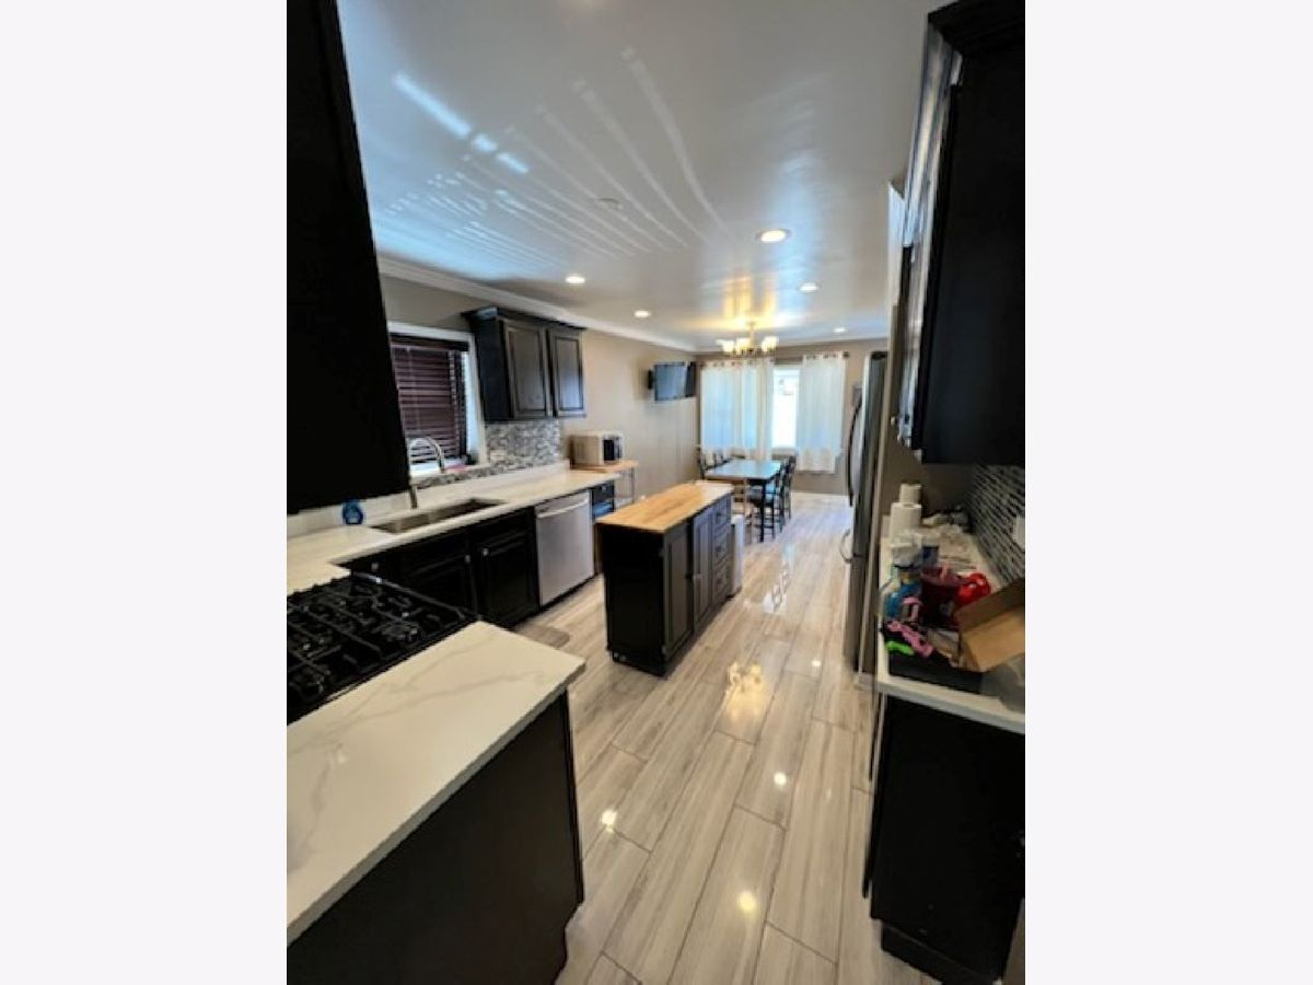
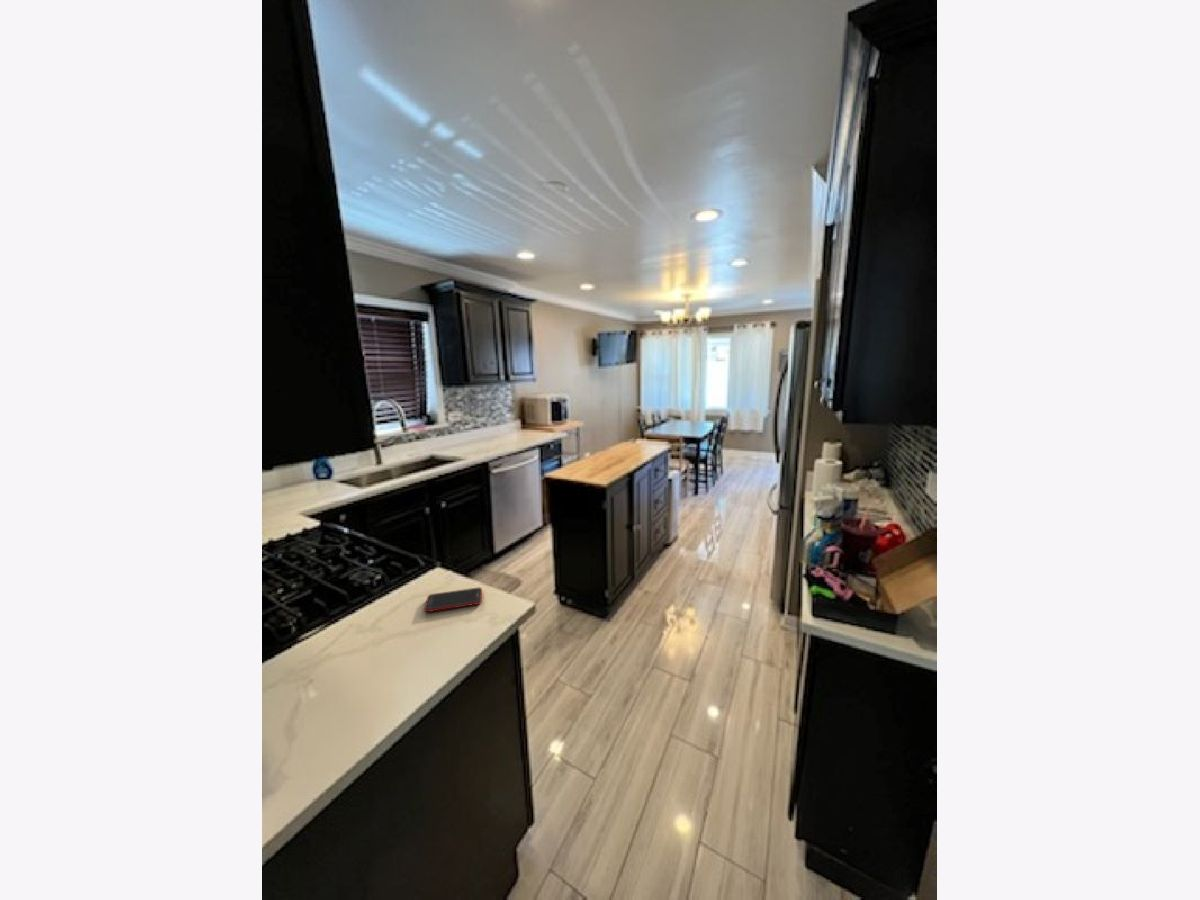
+ cell phone (454, 599)
